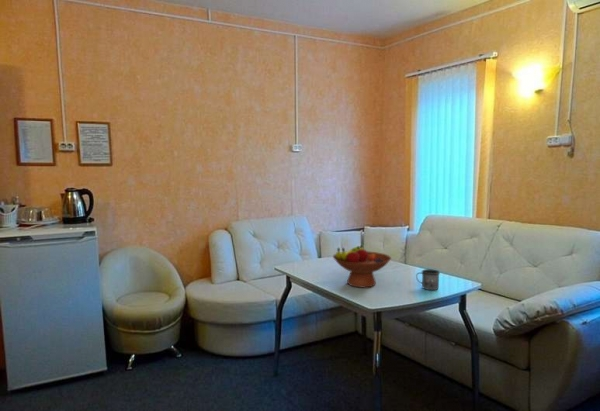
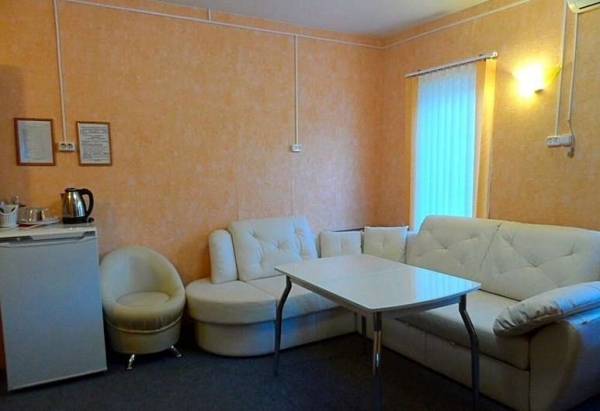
- mug (427, 279)
- fruit bowl (361, 265)
